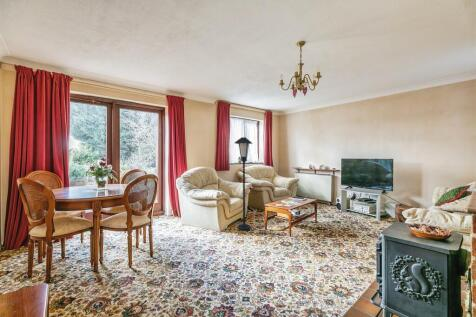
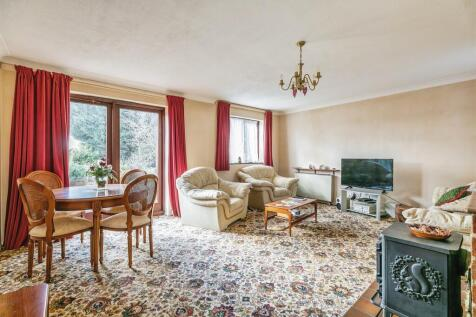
- floor lamp (243, 183)
